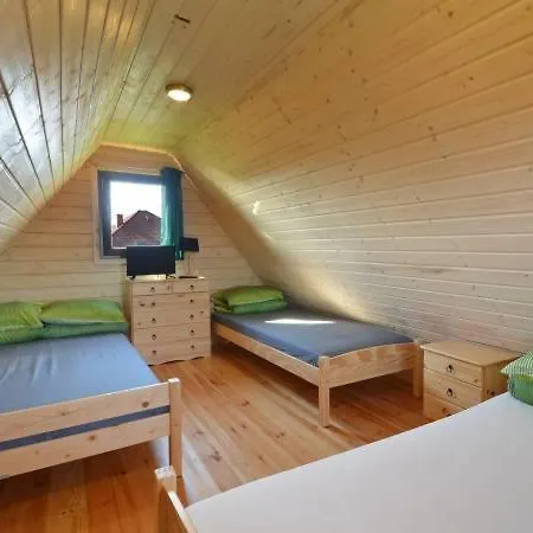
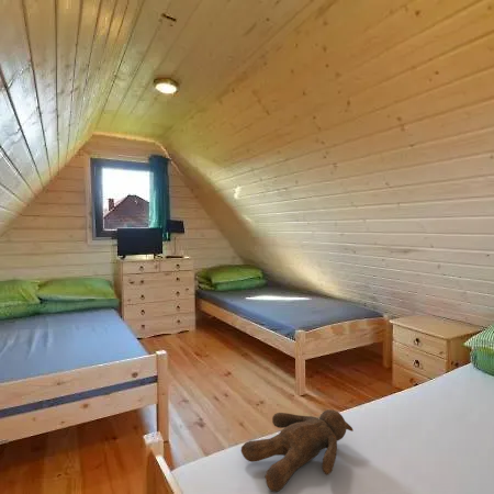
+ teddy bear (301, 440)
